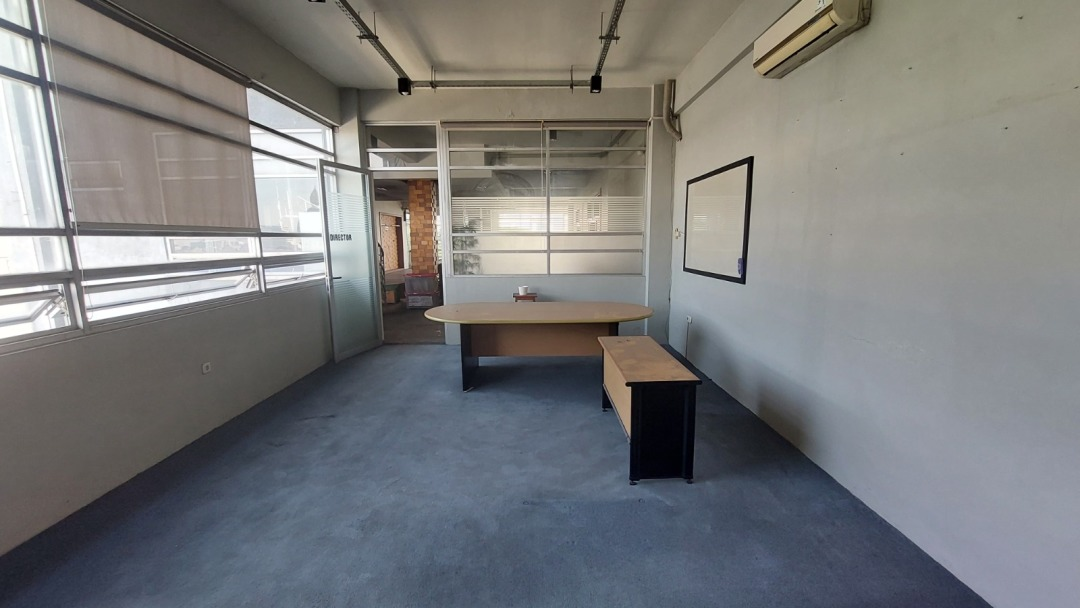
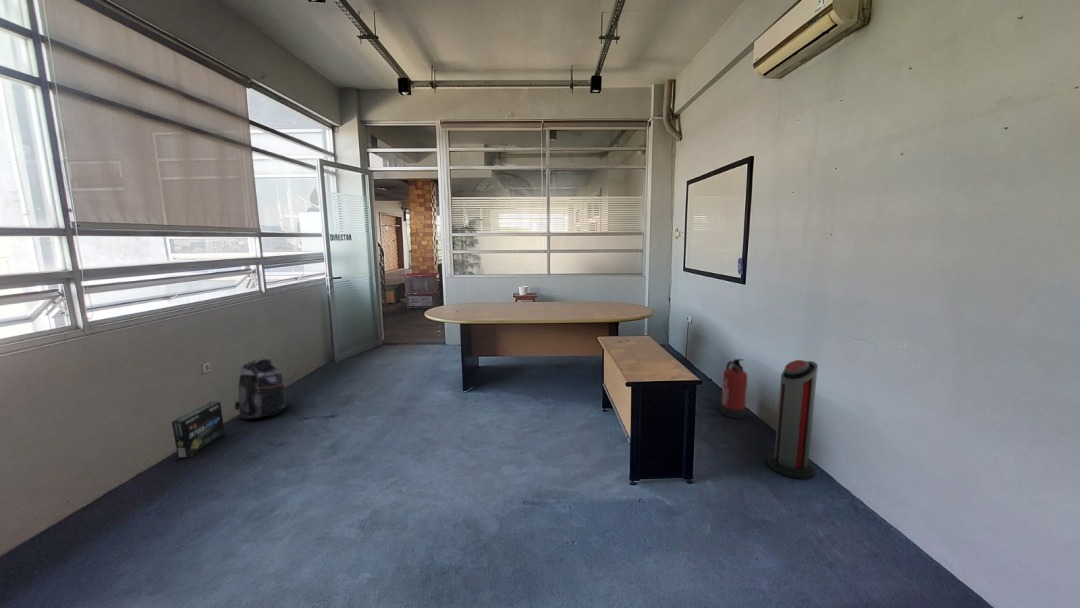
+ air purifier (795, 415)
+ backpack (261, 385)
+ box (199, 428)
+ fire extinguisher (733, 383)
